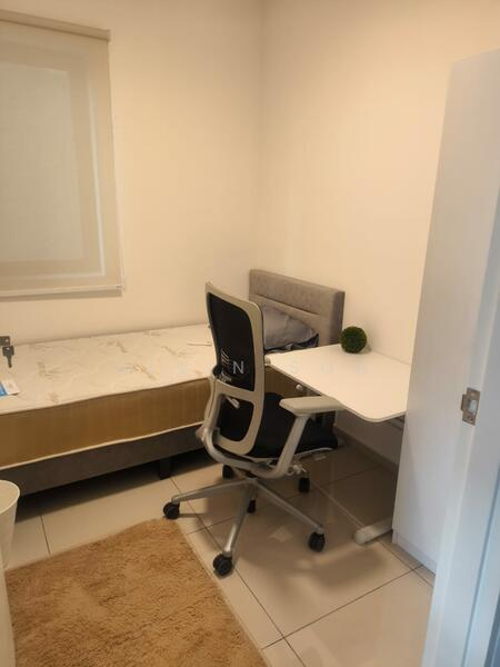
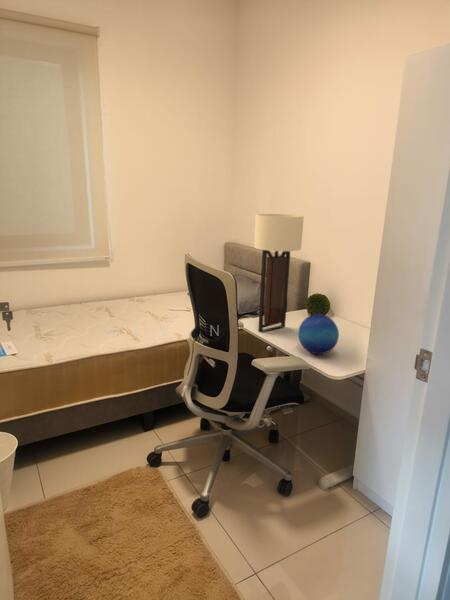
+ decorative ball (318, 334)
+ wall sconce (275, 274)
